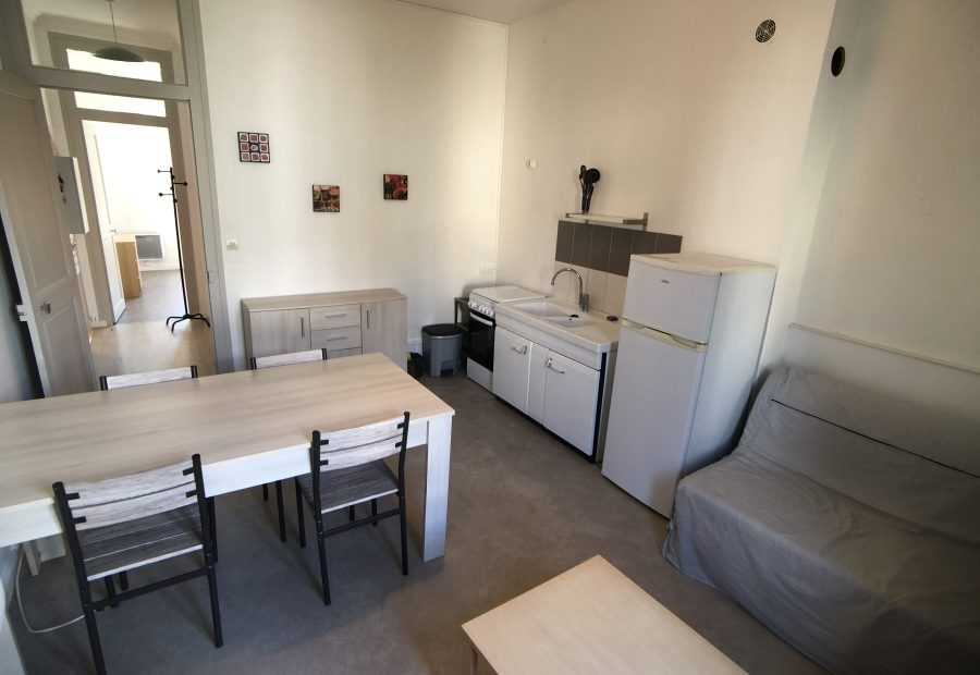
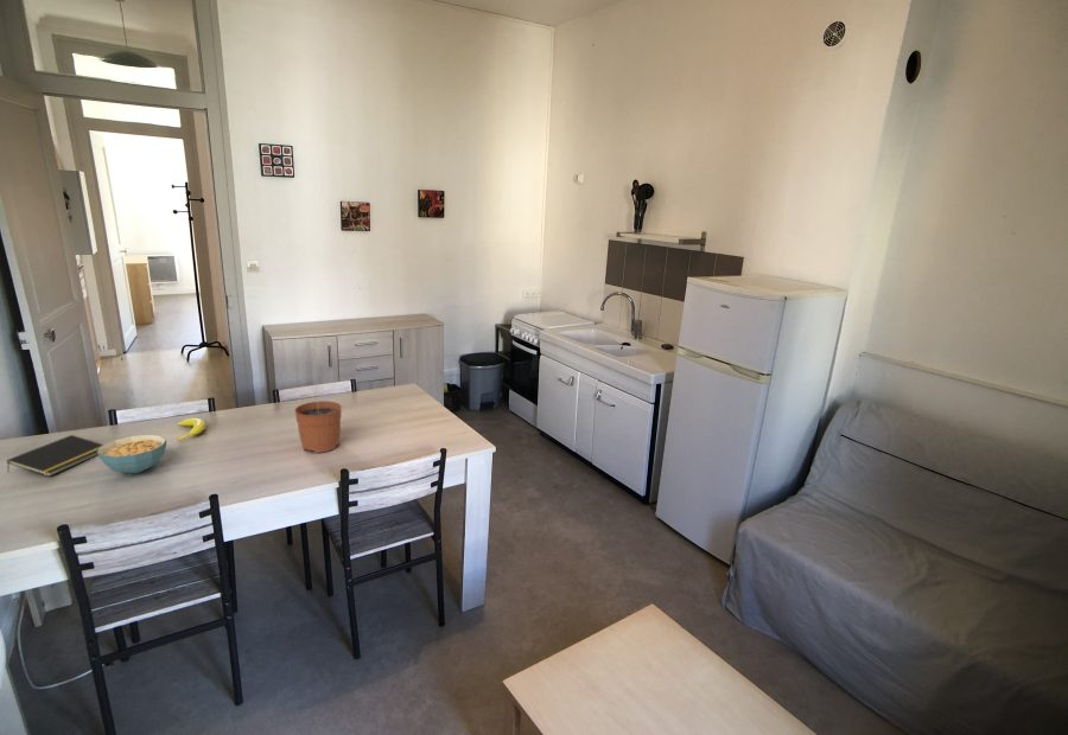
+ notepad (61, 454)
+ plant pot (318, 417)
+ cereal bowl (134, 458)
+ banana (190, 426)
